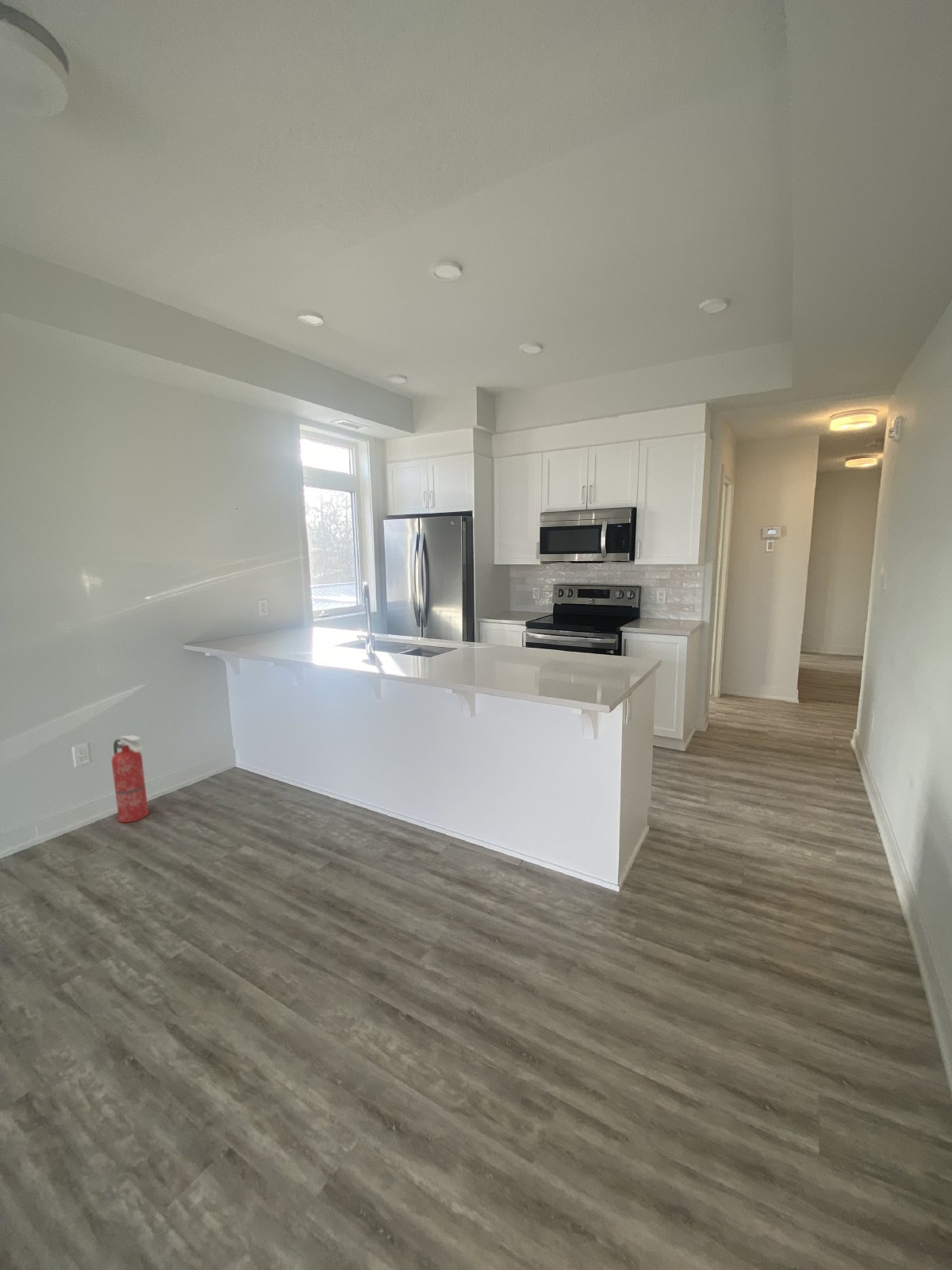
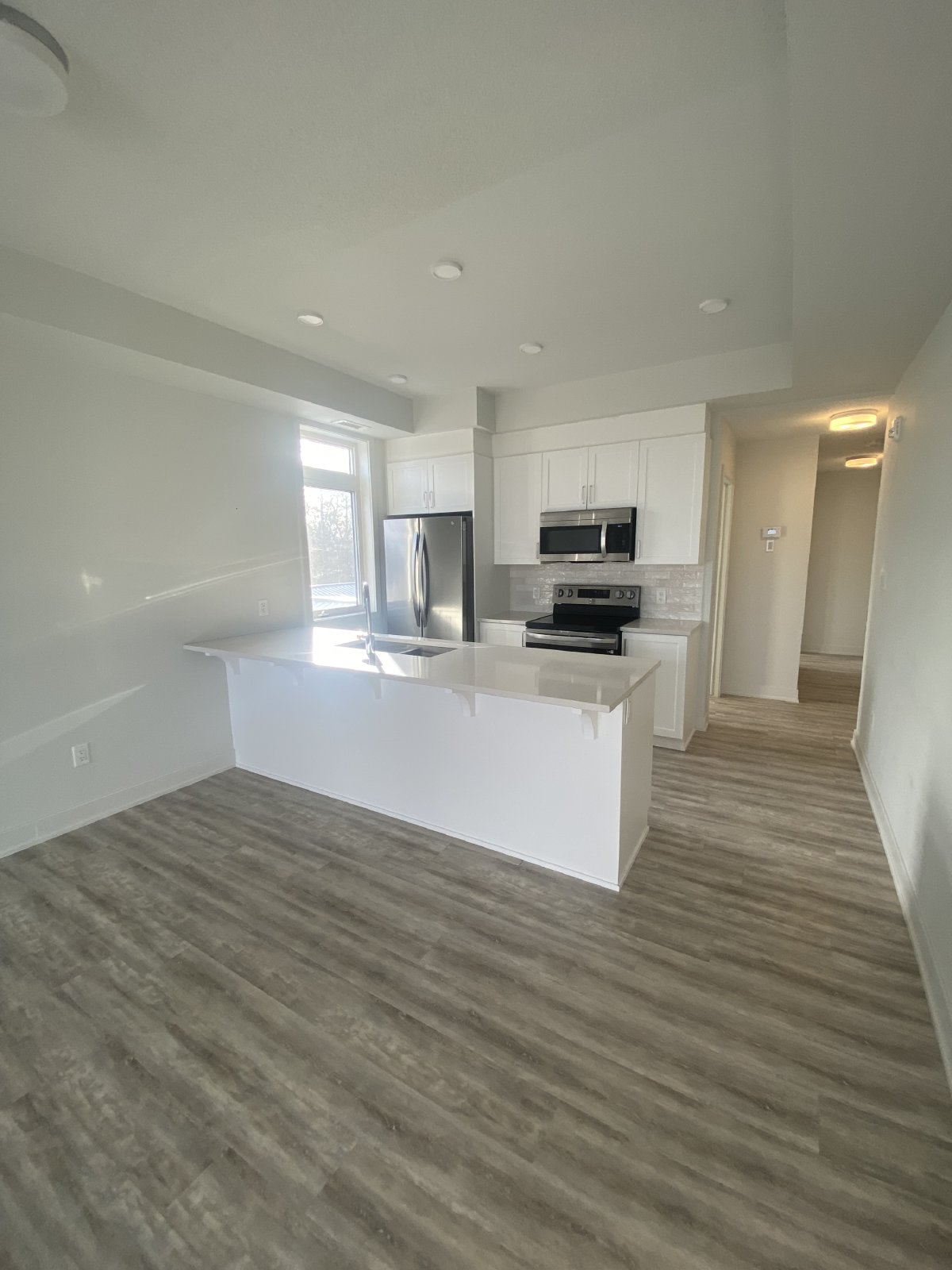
- fire extinguisher (130, 776)
